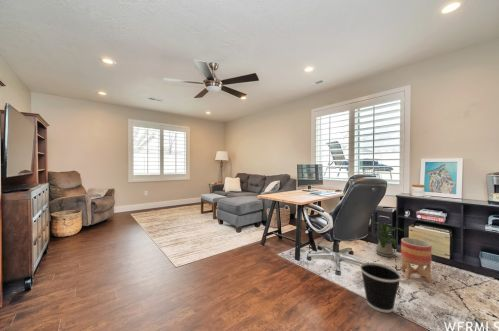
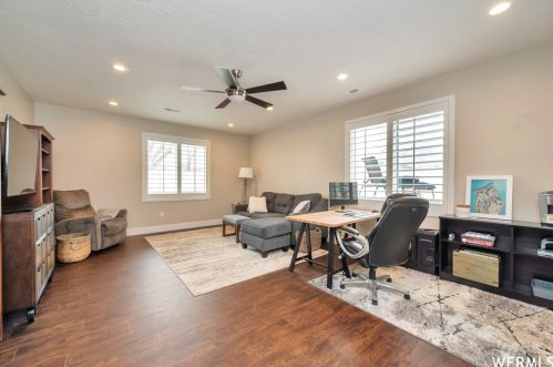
- planter (415, 259)
- wastebasket (379, 287)
- house plant (387, 236)
